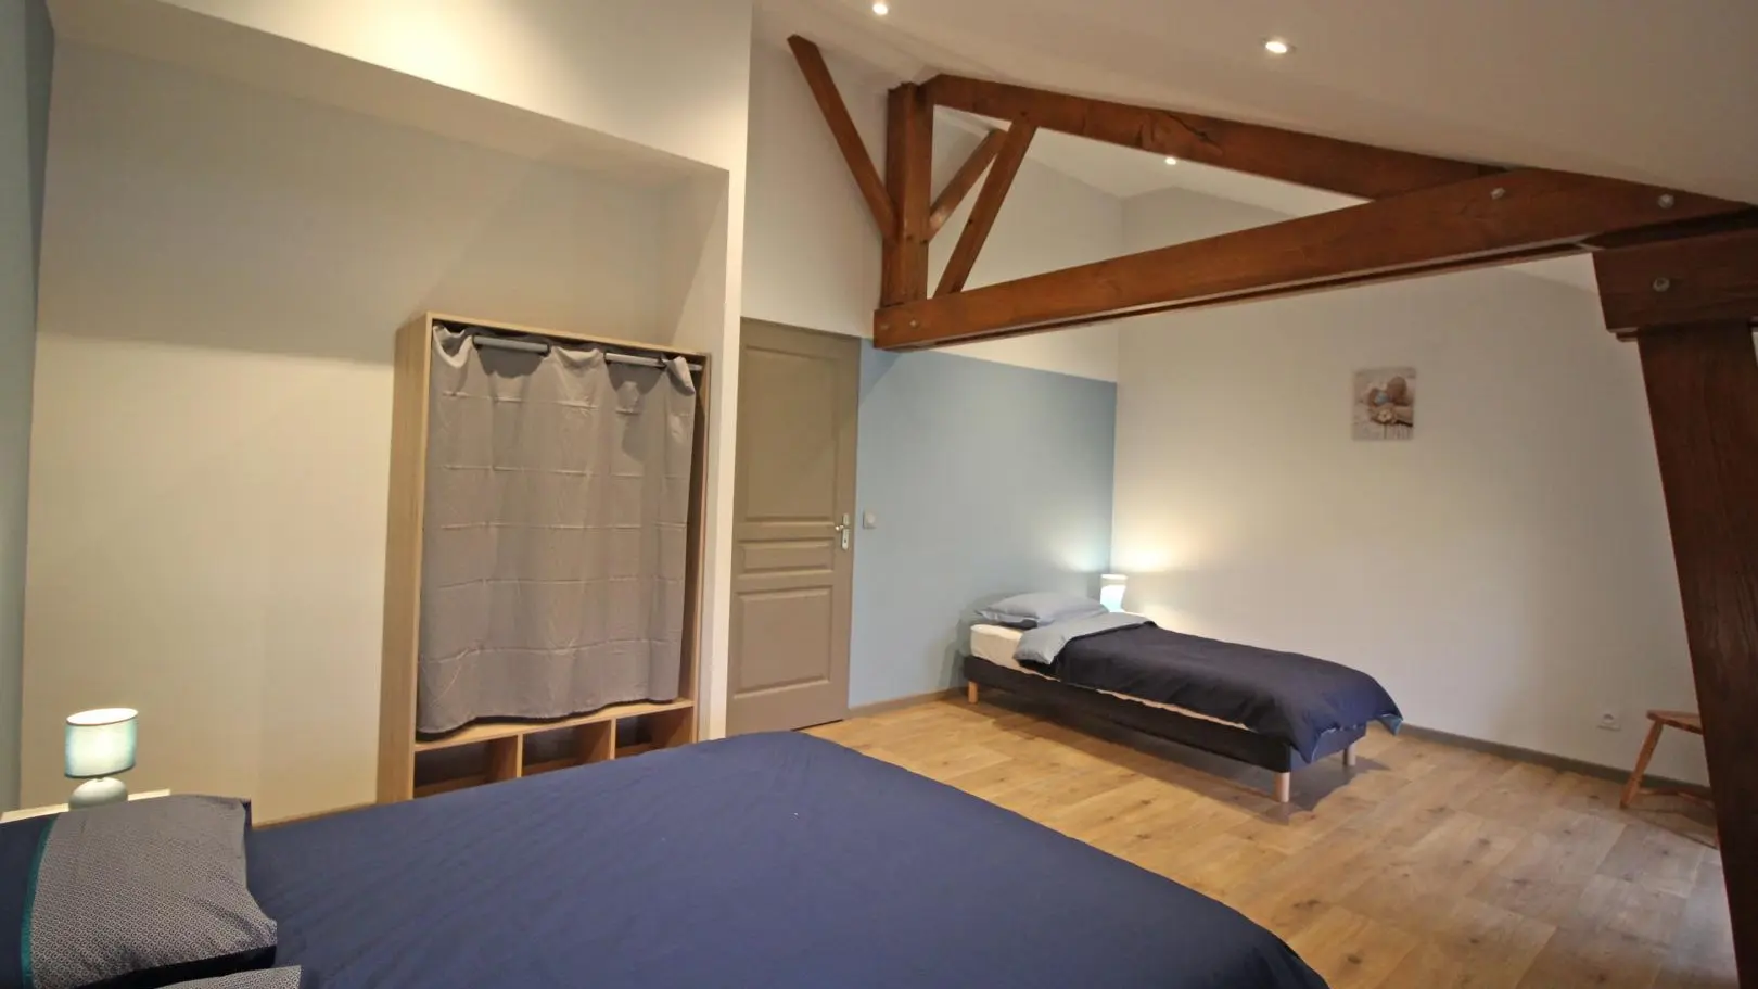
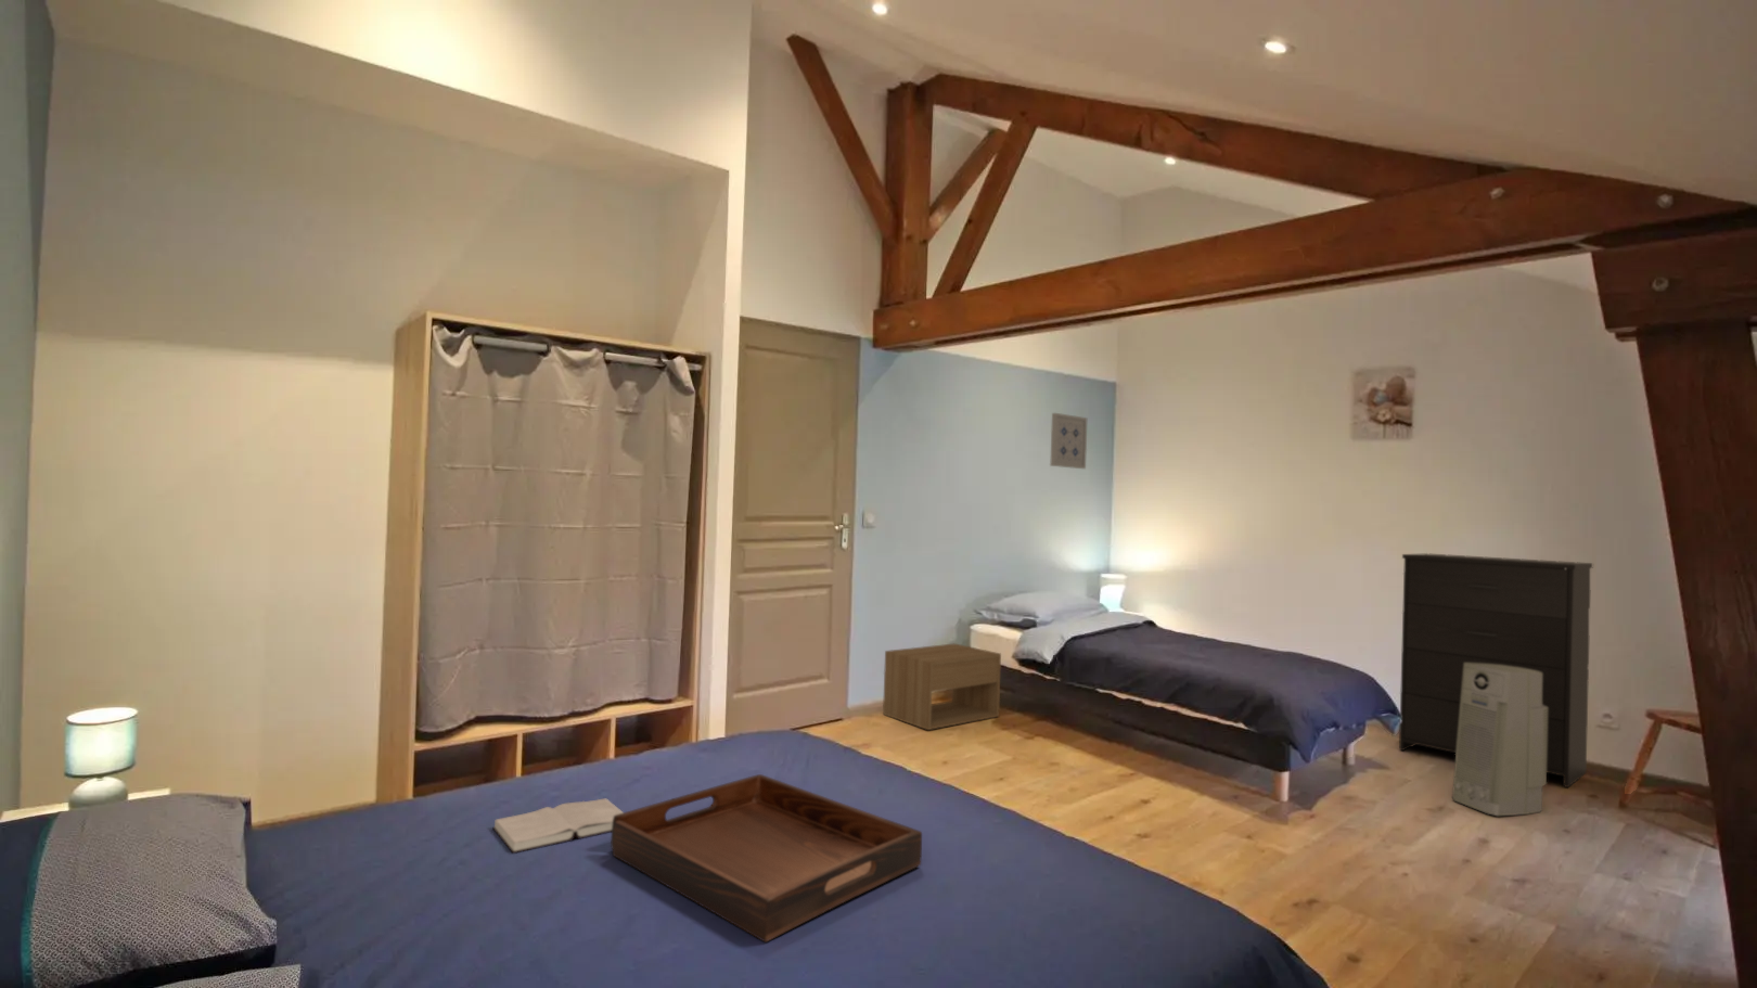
+ dresser (1492, 660)
+ air purifier (1502, 736)
+ wall art (1068, 442)
+ hardback book (562, 822)
+ nightstand (941, 683)
+ serving tray (761, 841)
